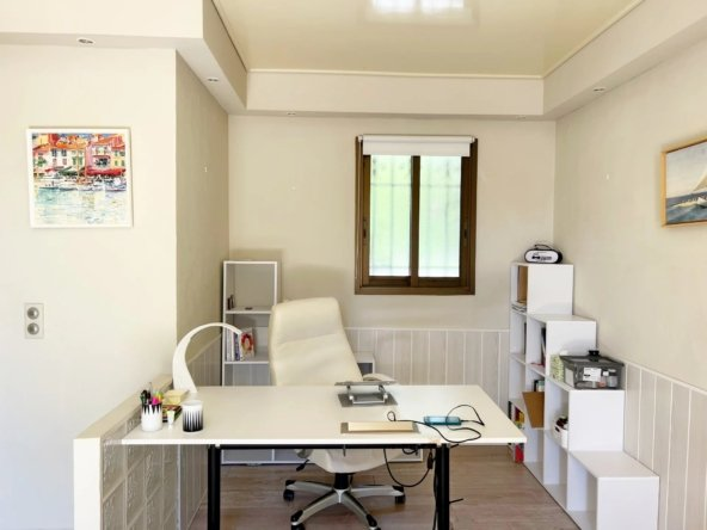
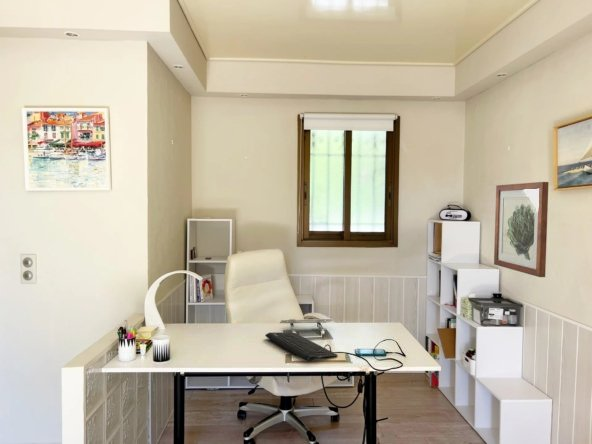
+ keyboard (299, 343)
+ wall art (518, 227)
